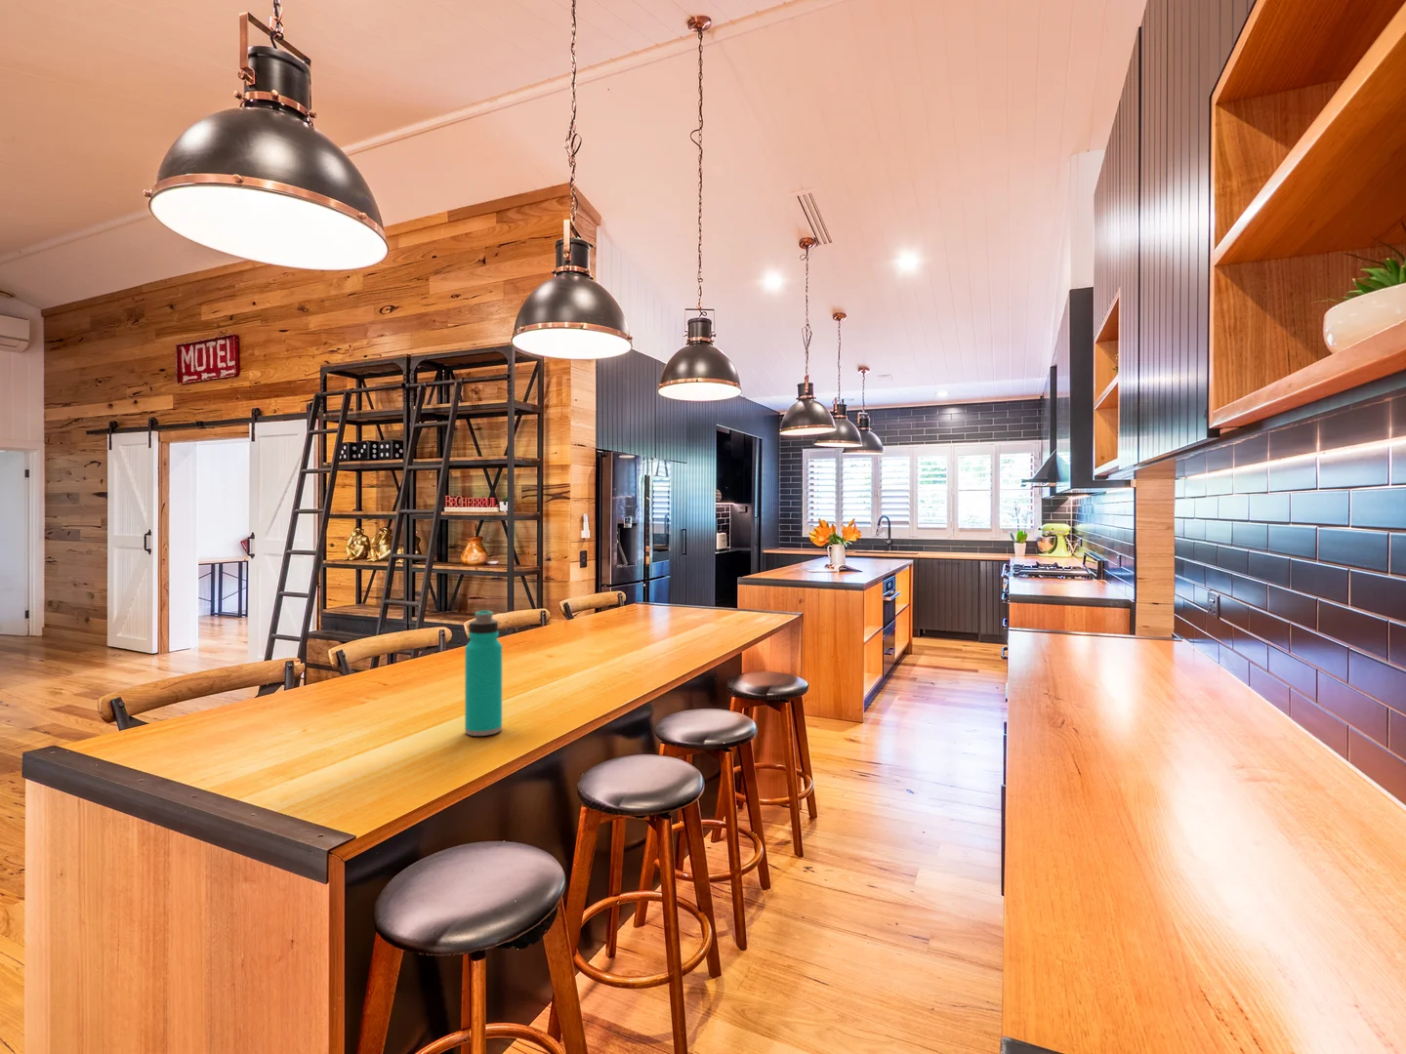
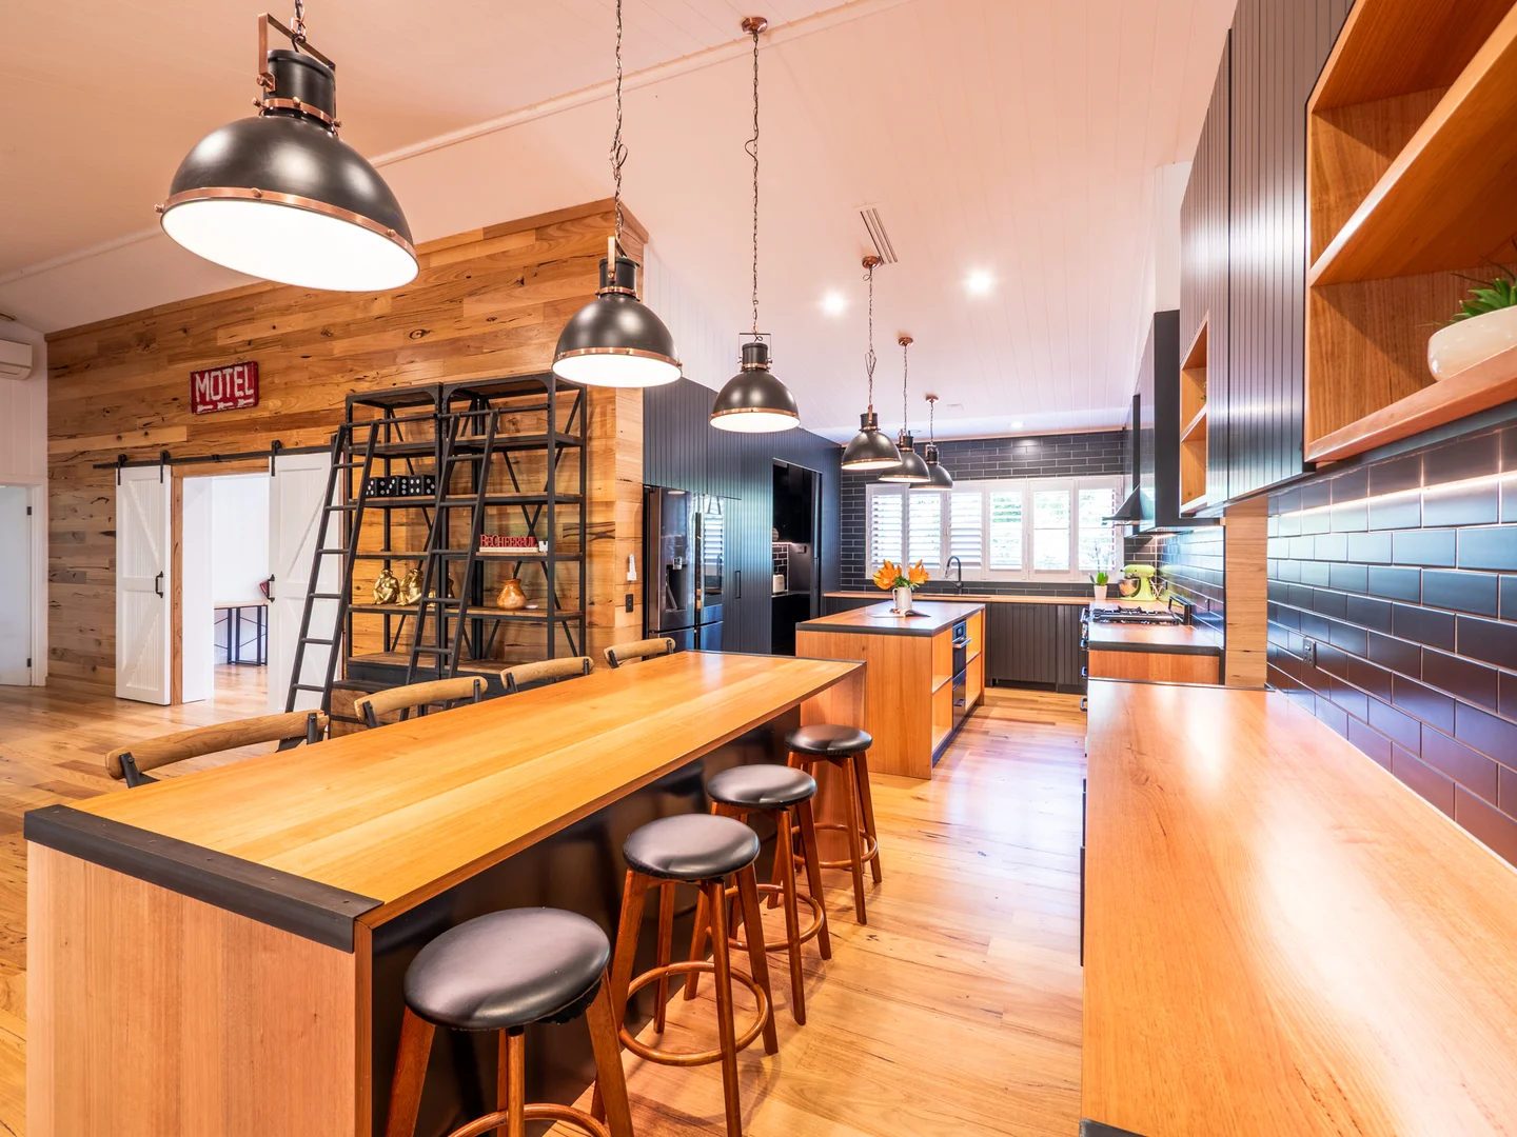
- water bottle (484, 671)
